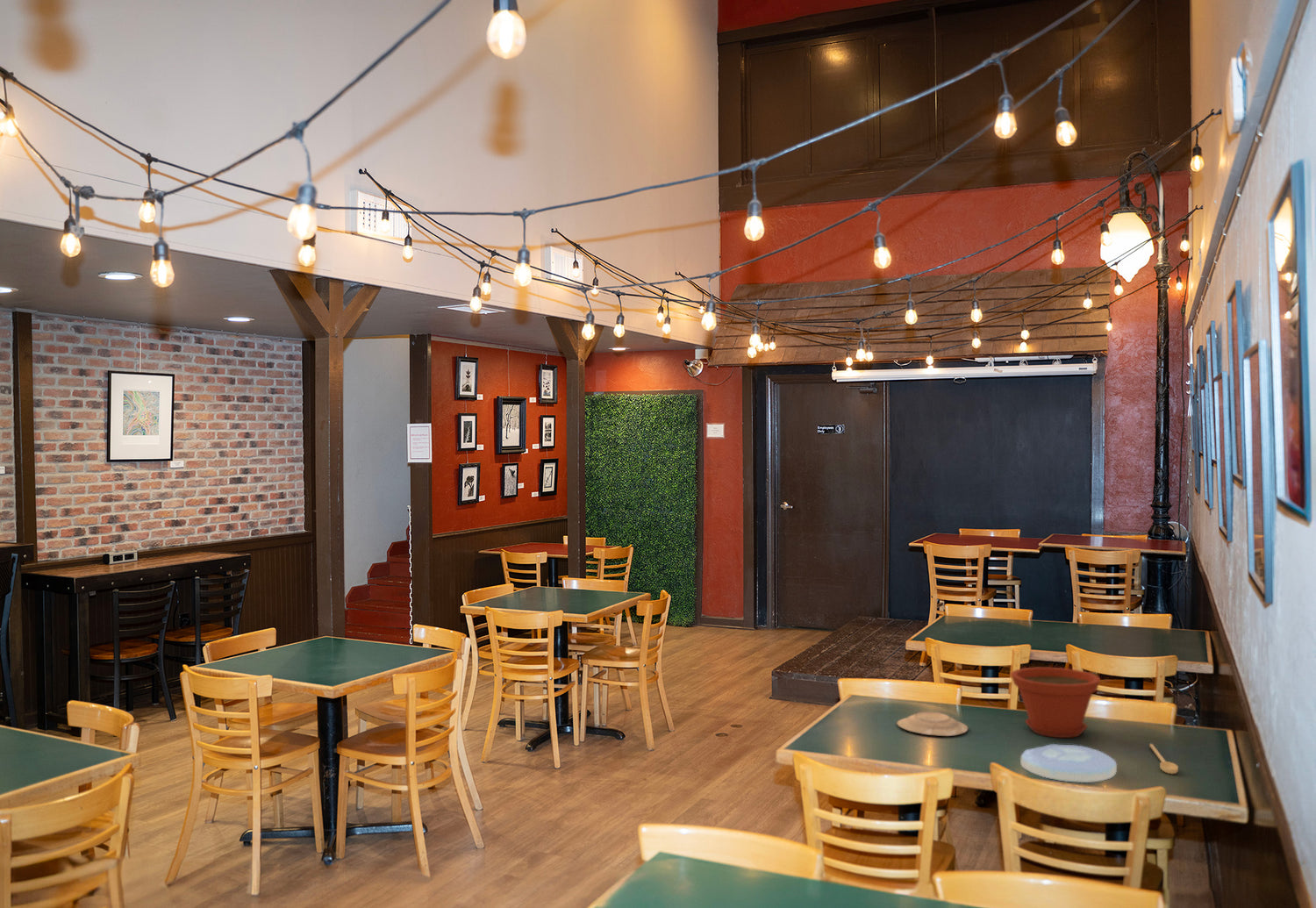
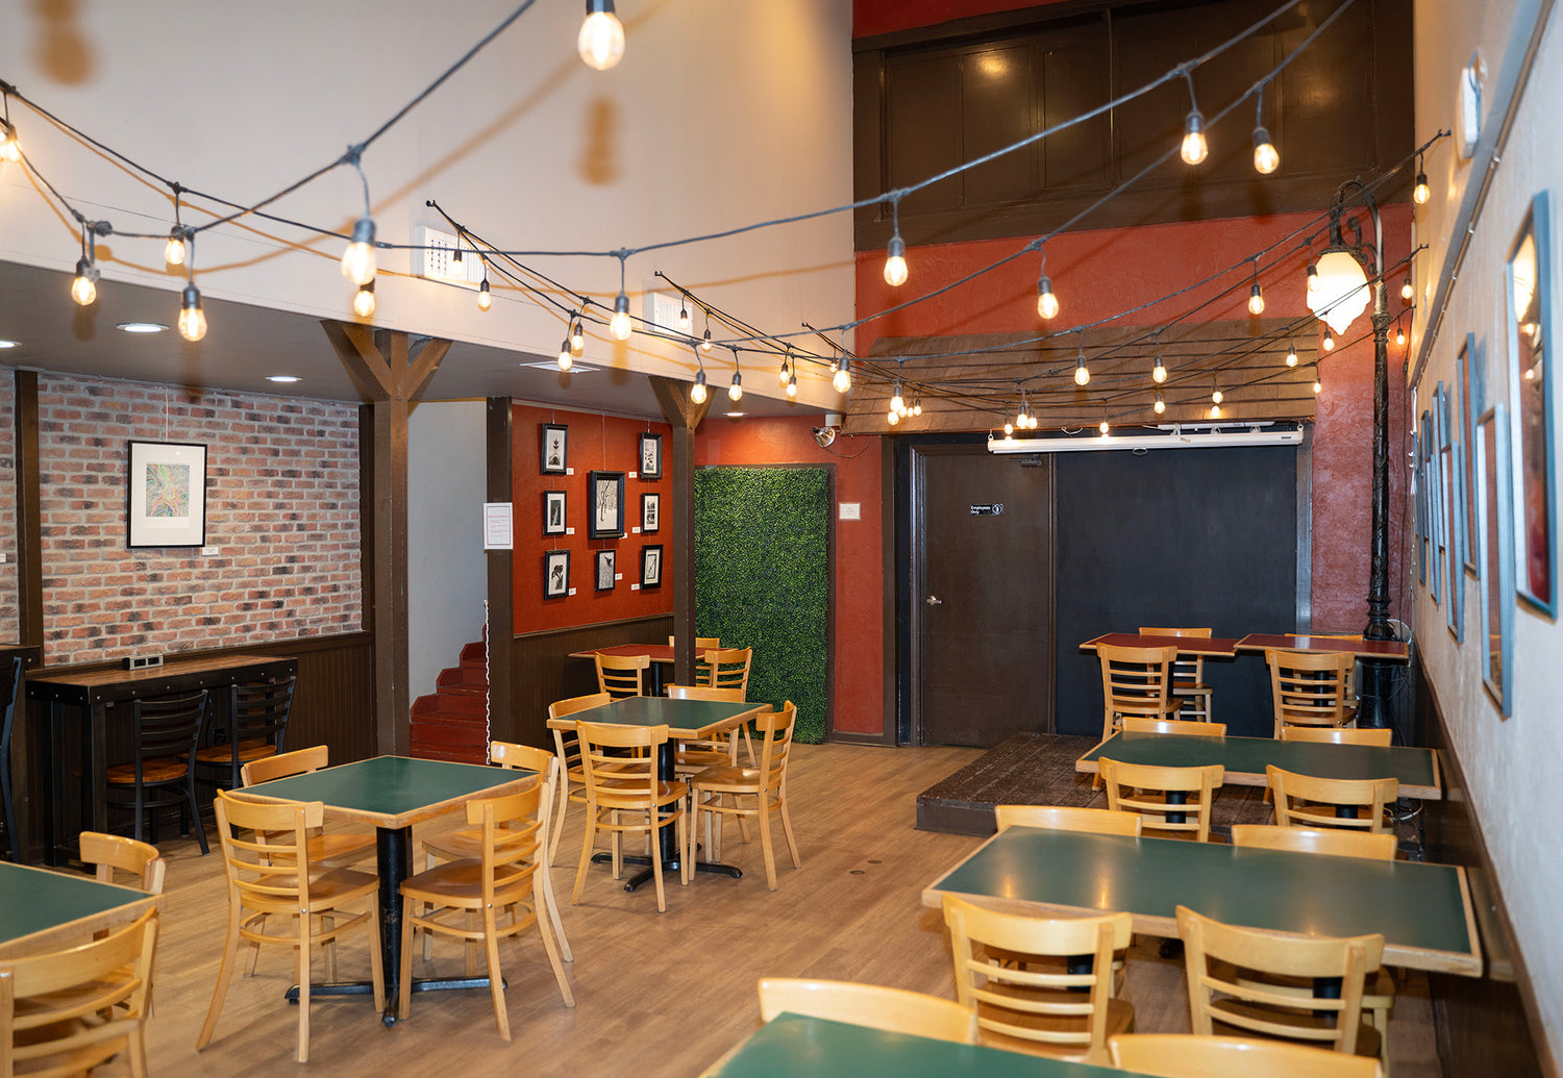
- plate (1068, 760)
- plate (932, 721)
- spoon (1161, 757)
- plant pot (1055, 704)
